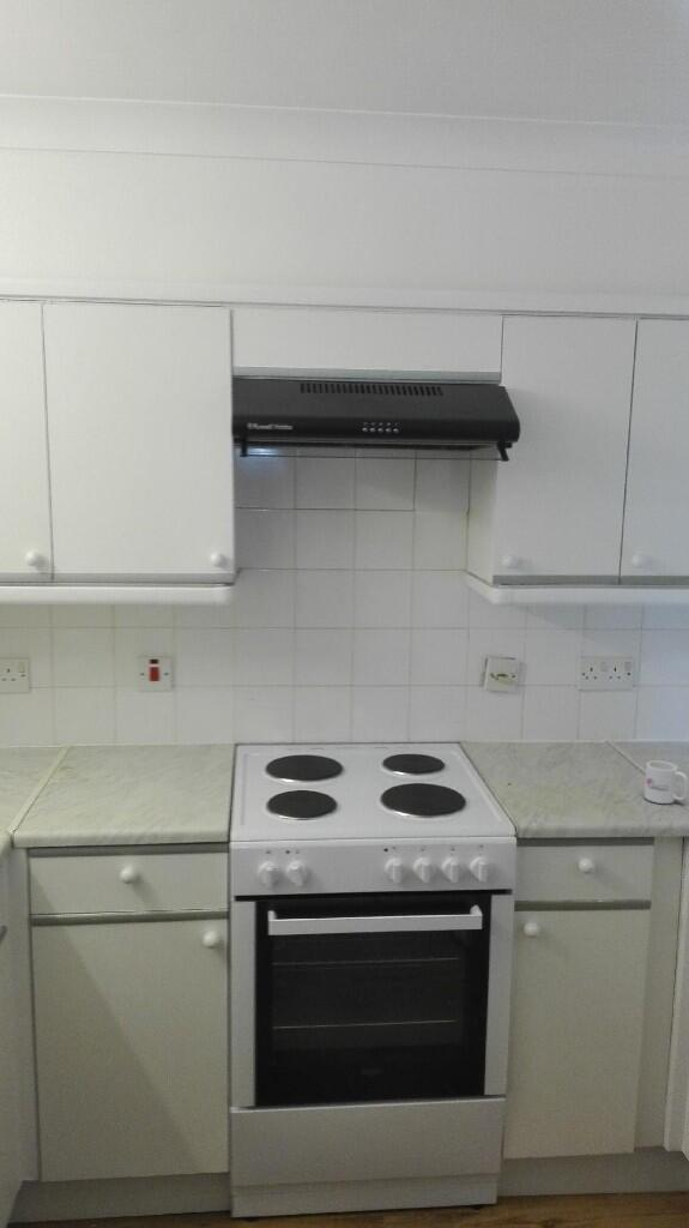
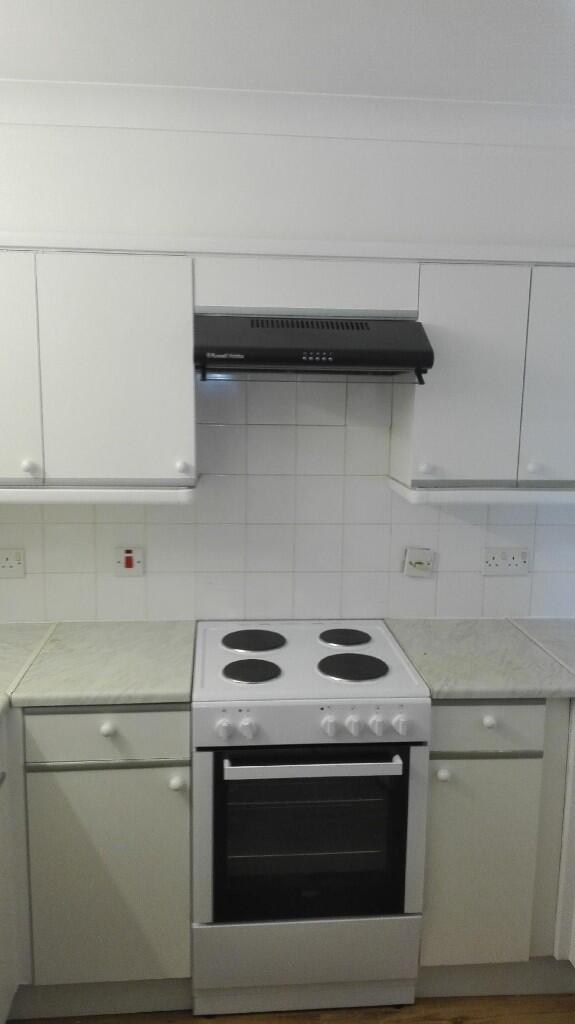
- mug (666, 783)
